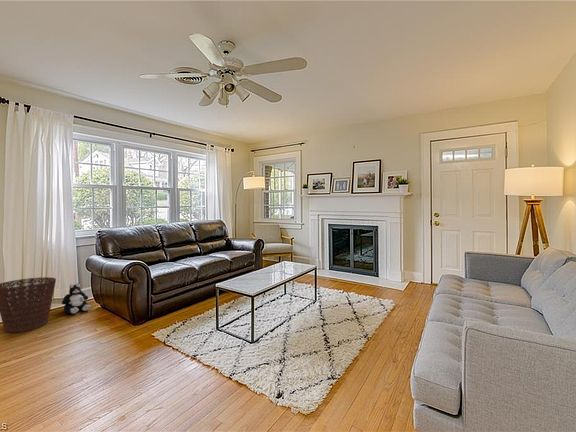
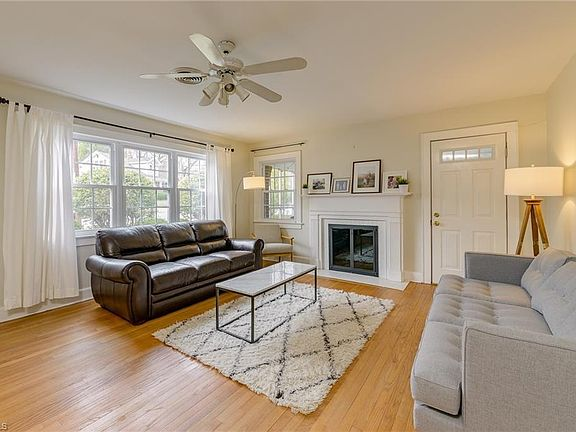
- basket (26, 304)
- plush toy (76, 297)
